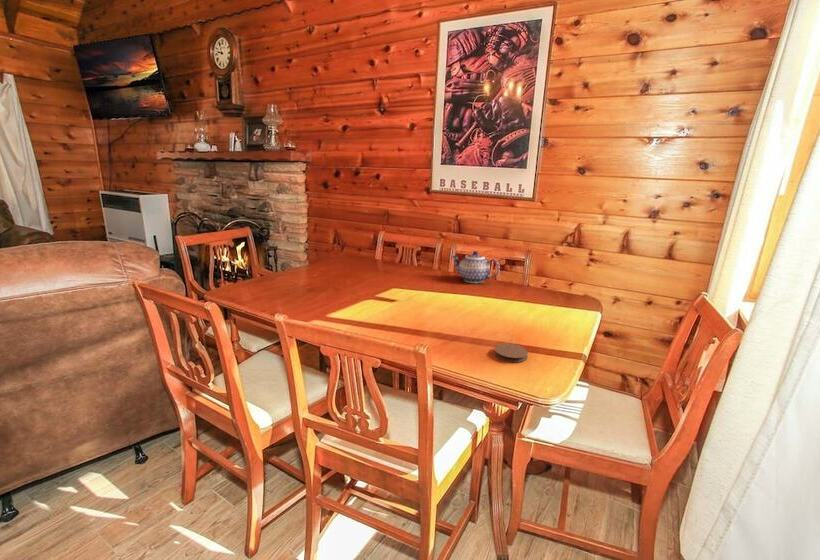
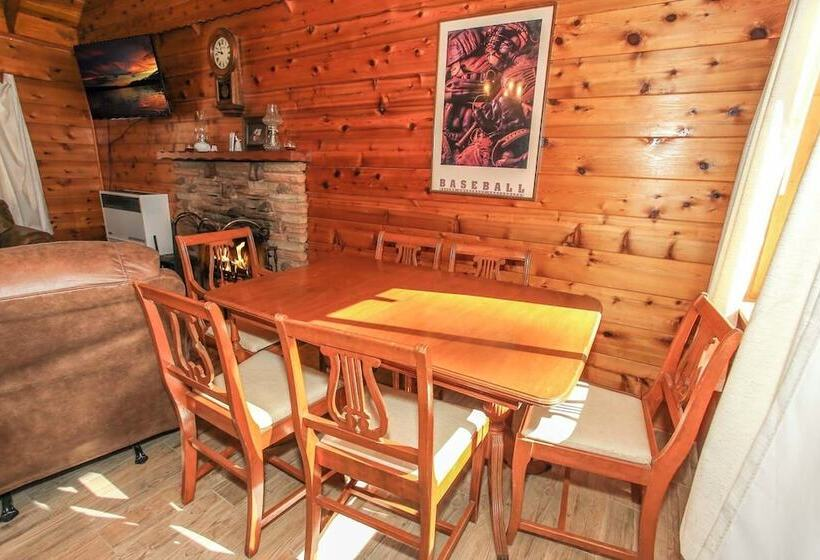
- coaster (510, 352)
- teapot (474, 266)
